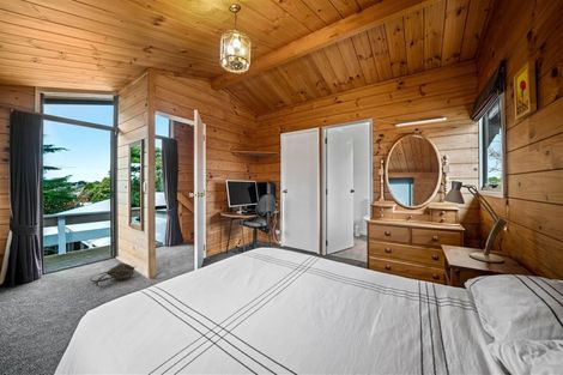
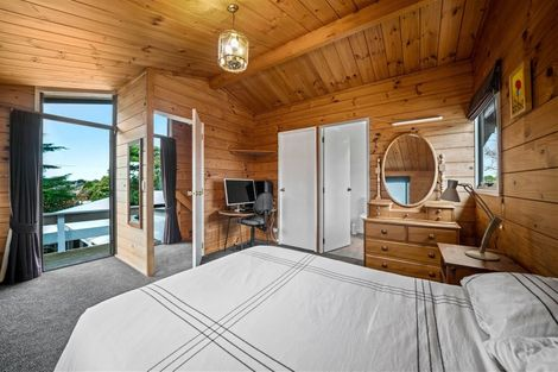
- backpack (115, 272)
